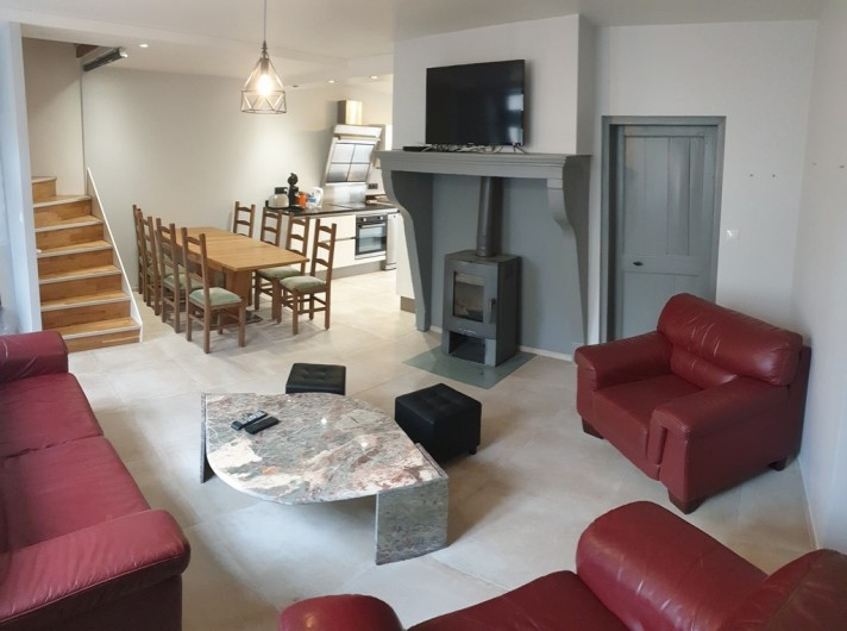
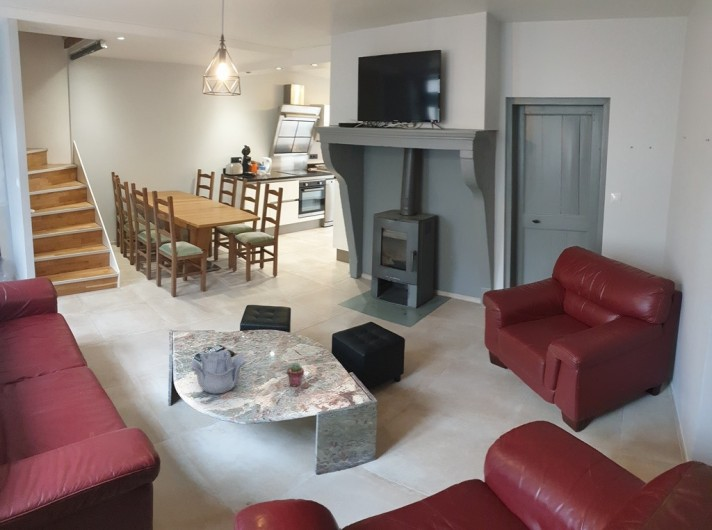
+ decorative bowl (218, 371)
+ potted succulent (295, 373)
